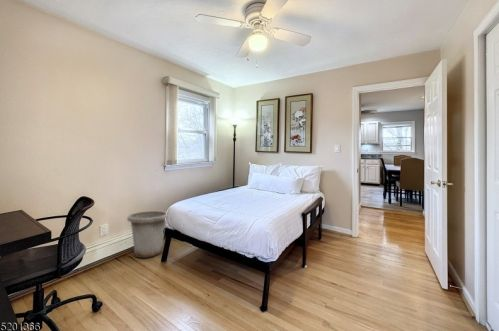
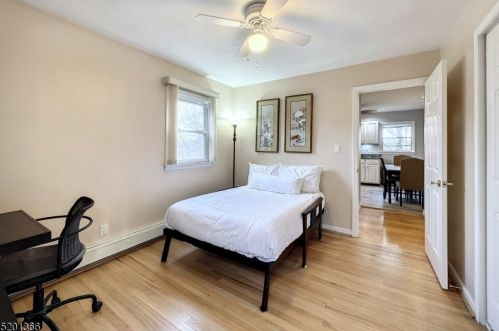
- trash can (148, 233)
